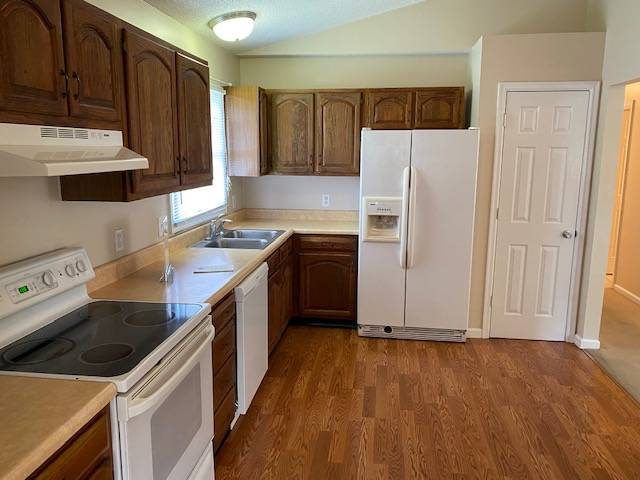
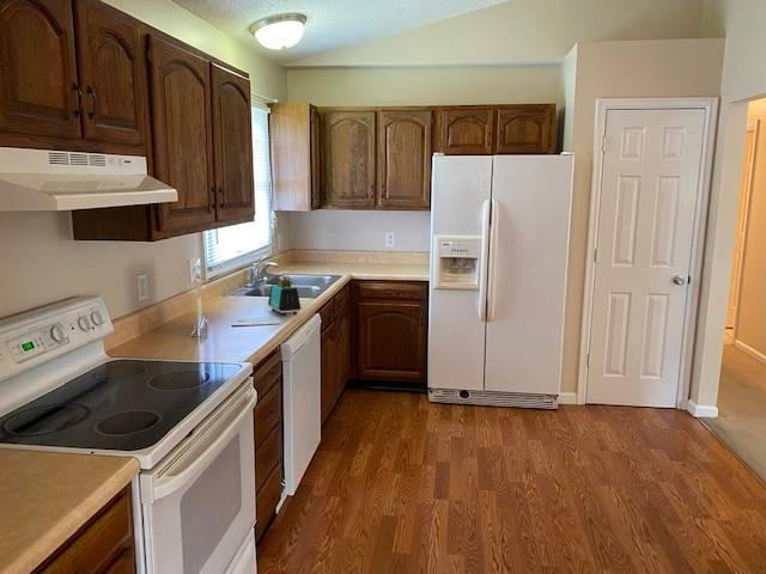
+ toaster (284, 295)
